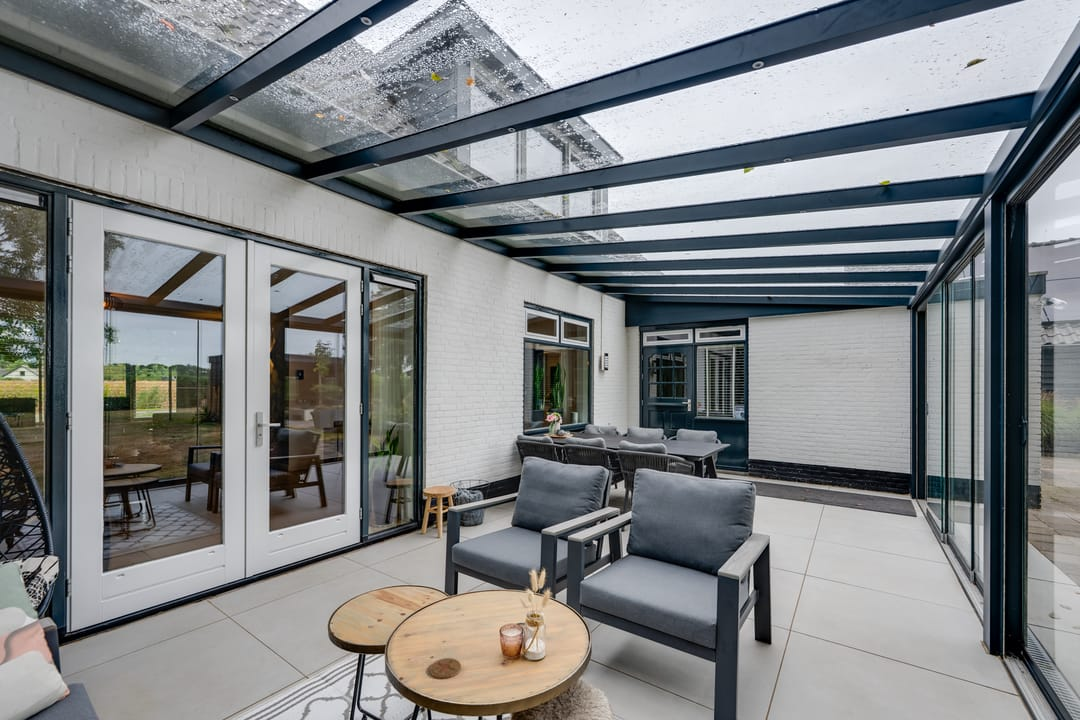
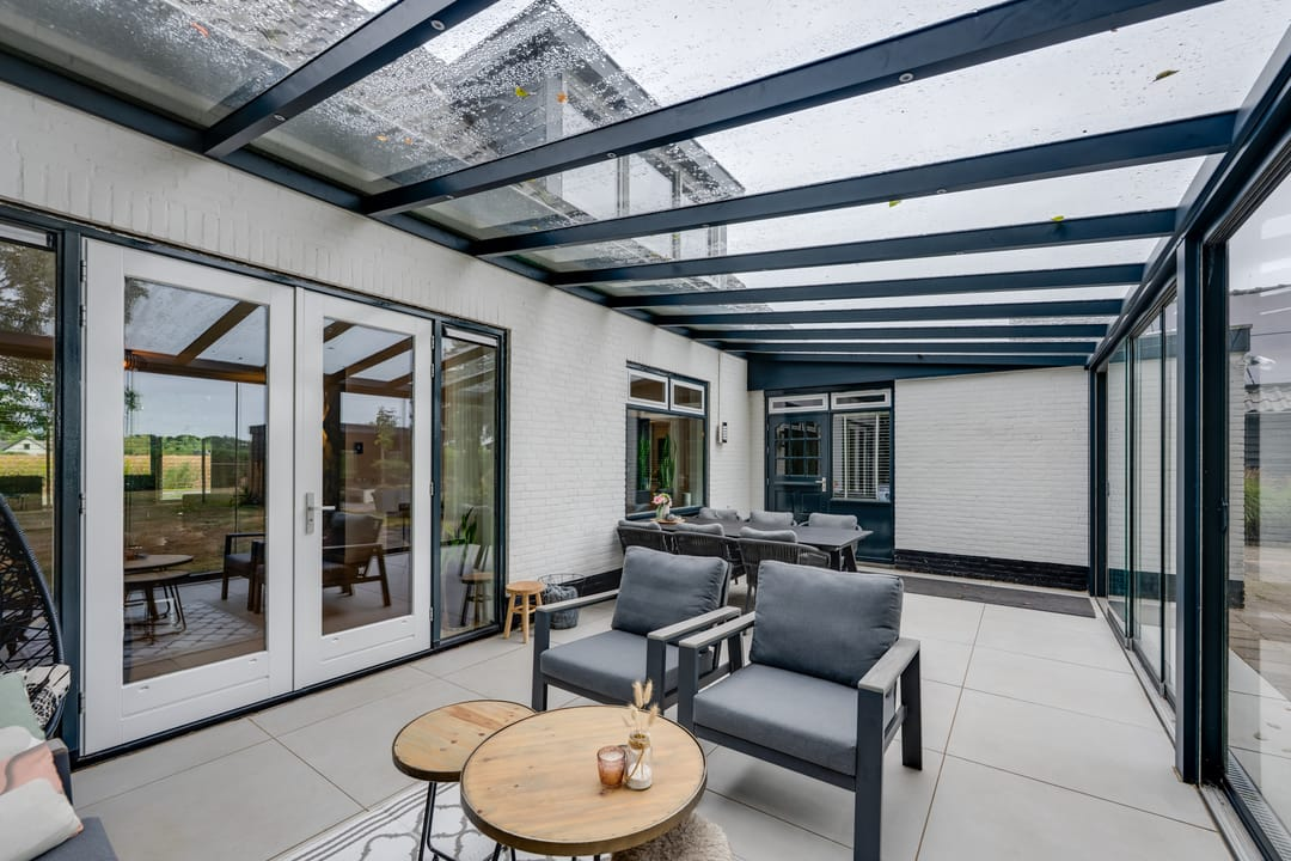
- coaster (445, 667)
